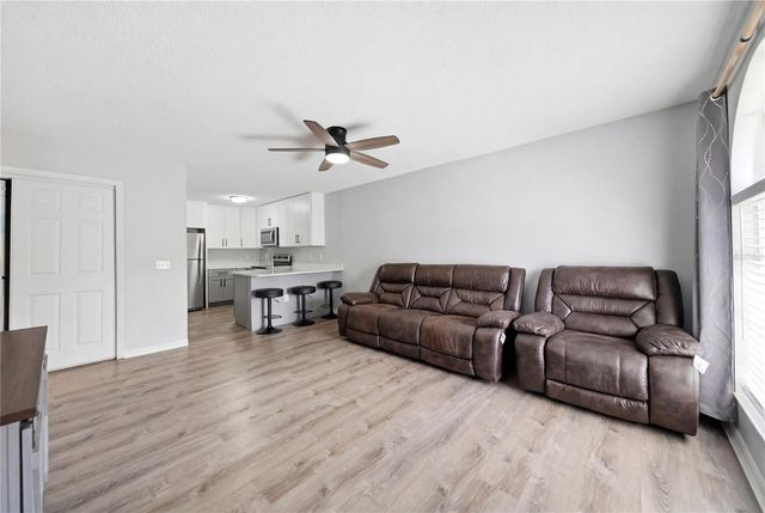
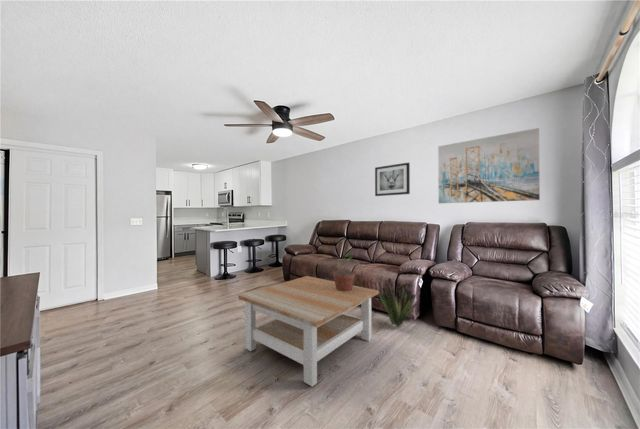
+ wall art (391, 180)
+ wall art (483, 170)
+ coffee table (310, 318)
+ potted plant (344, 271)
+ decorative plant (398, 303)
